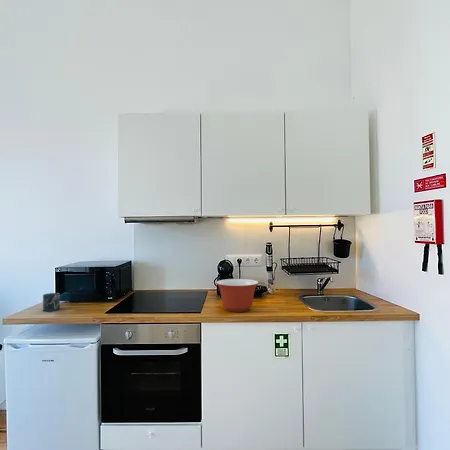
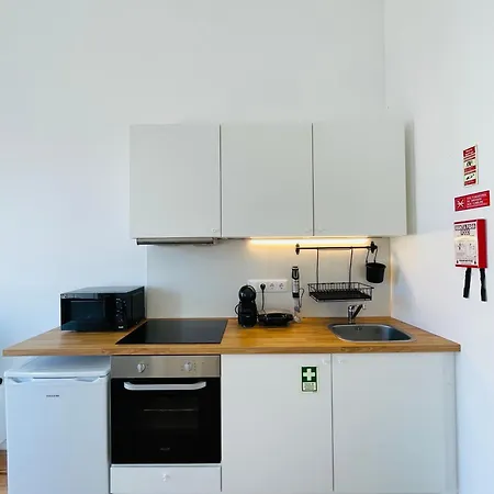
- mixing bowl (237, 295)
- cup (50, 302)
